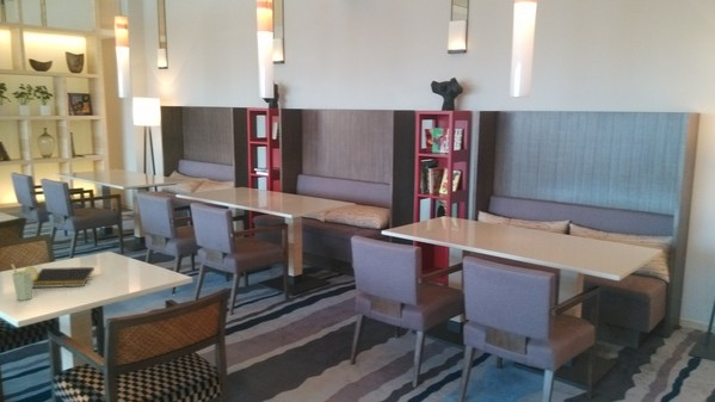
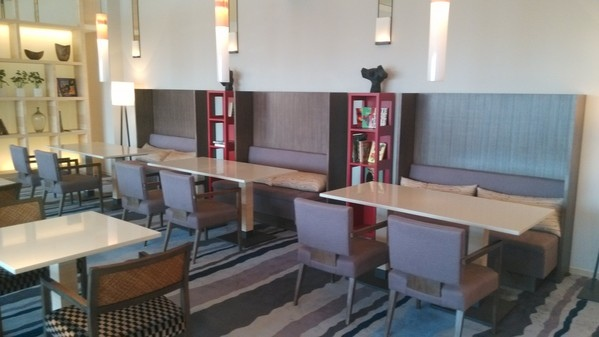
- notepad (62, 277)
- cup (25, 282)
